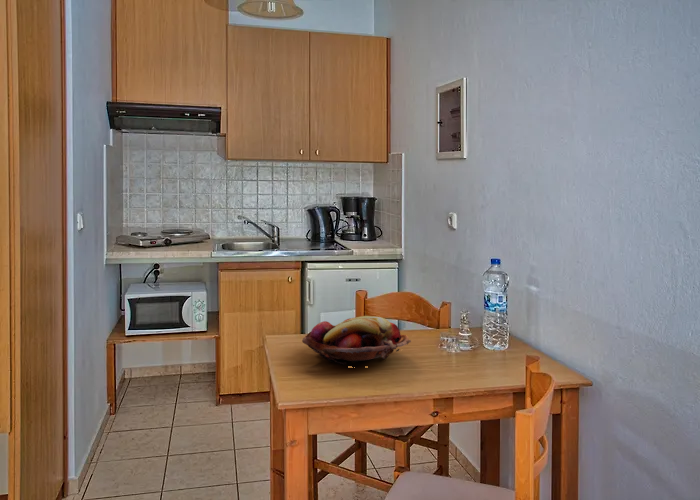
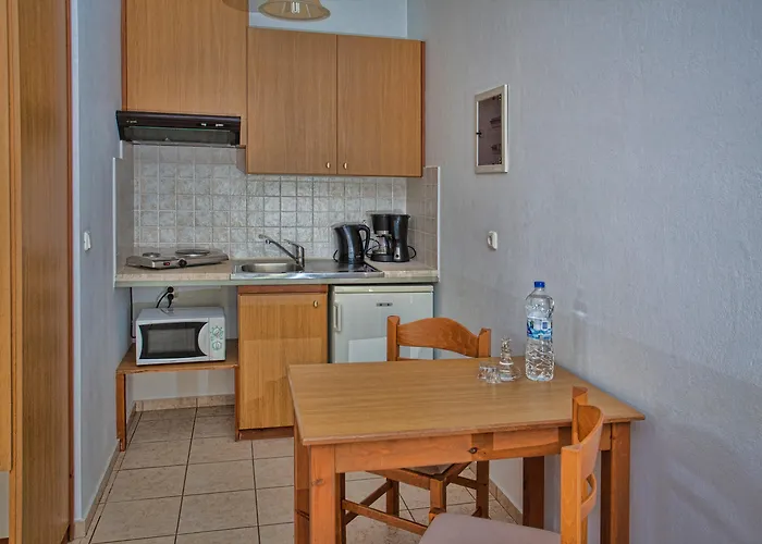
- fruit basket (357, 337)
